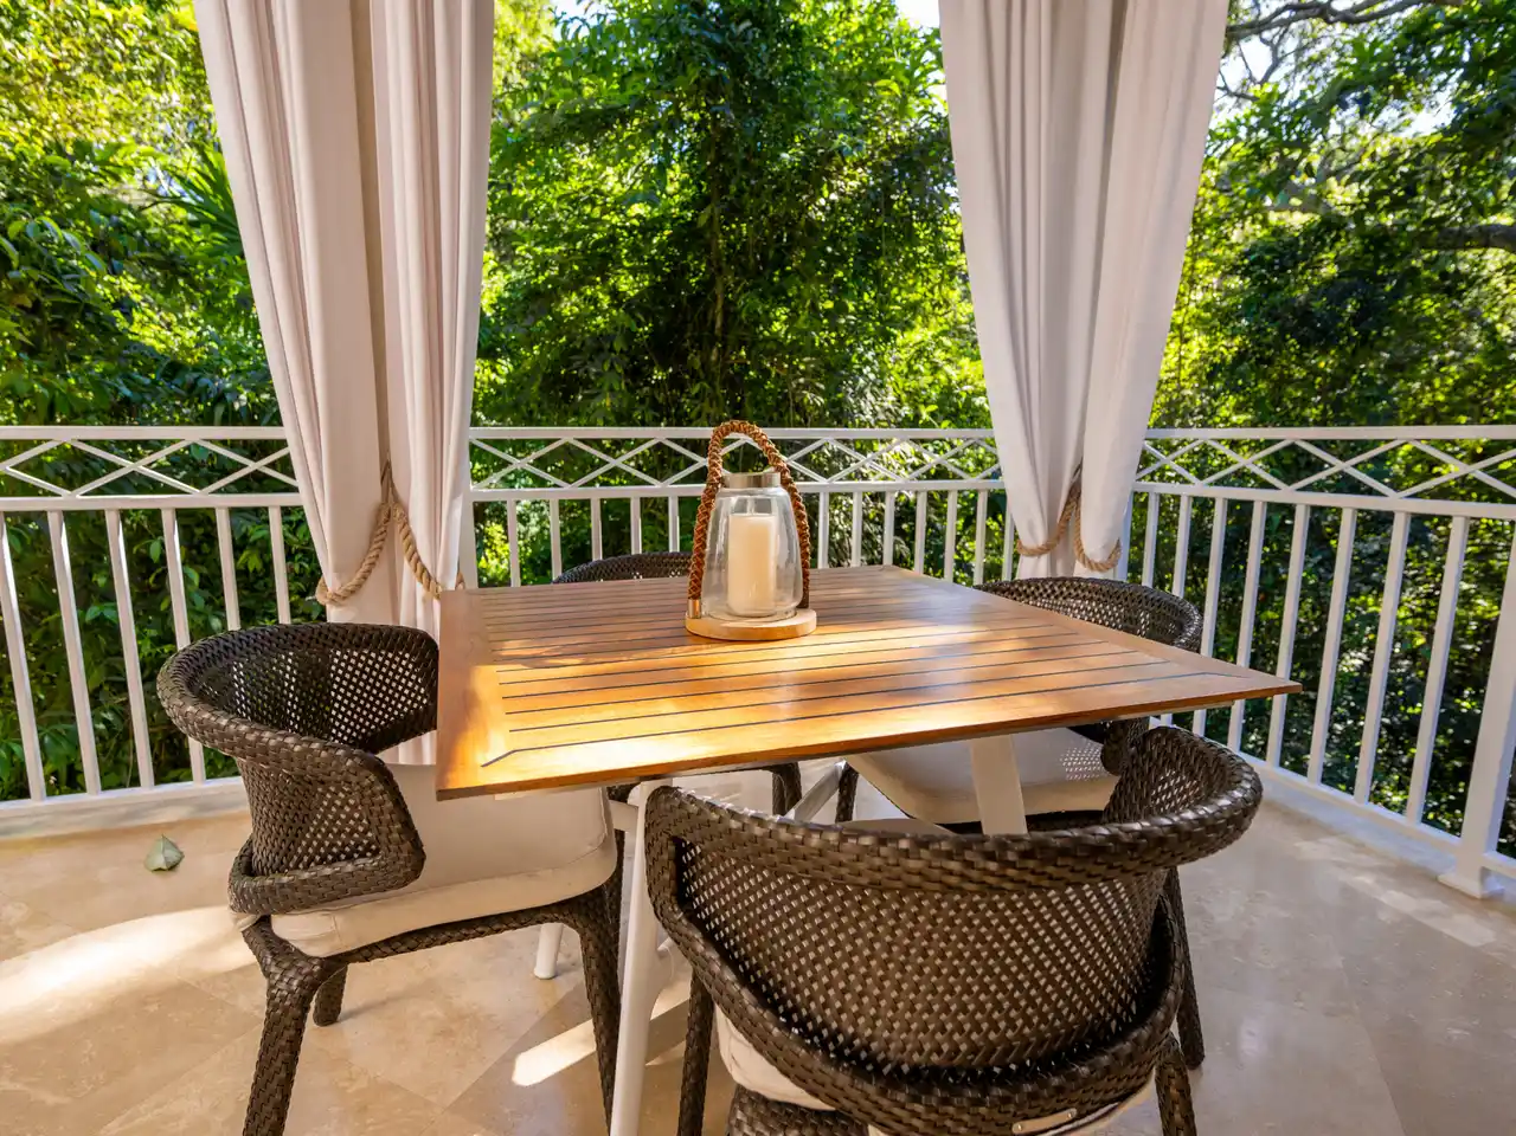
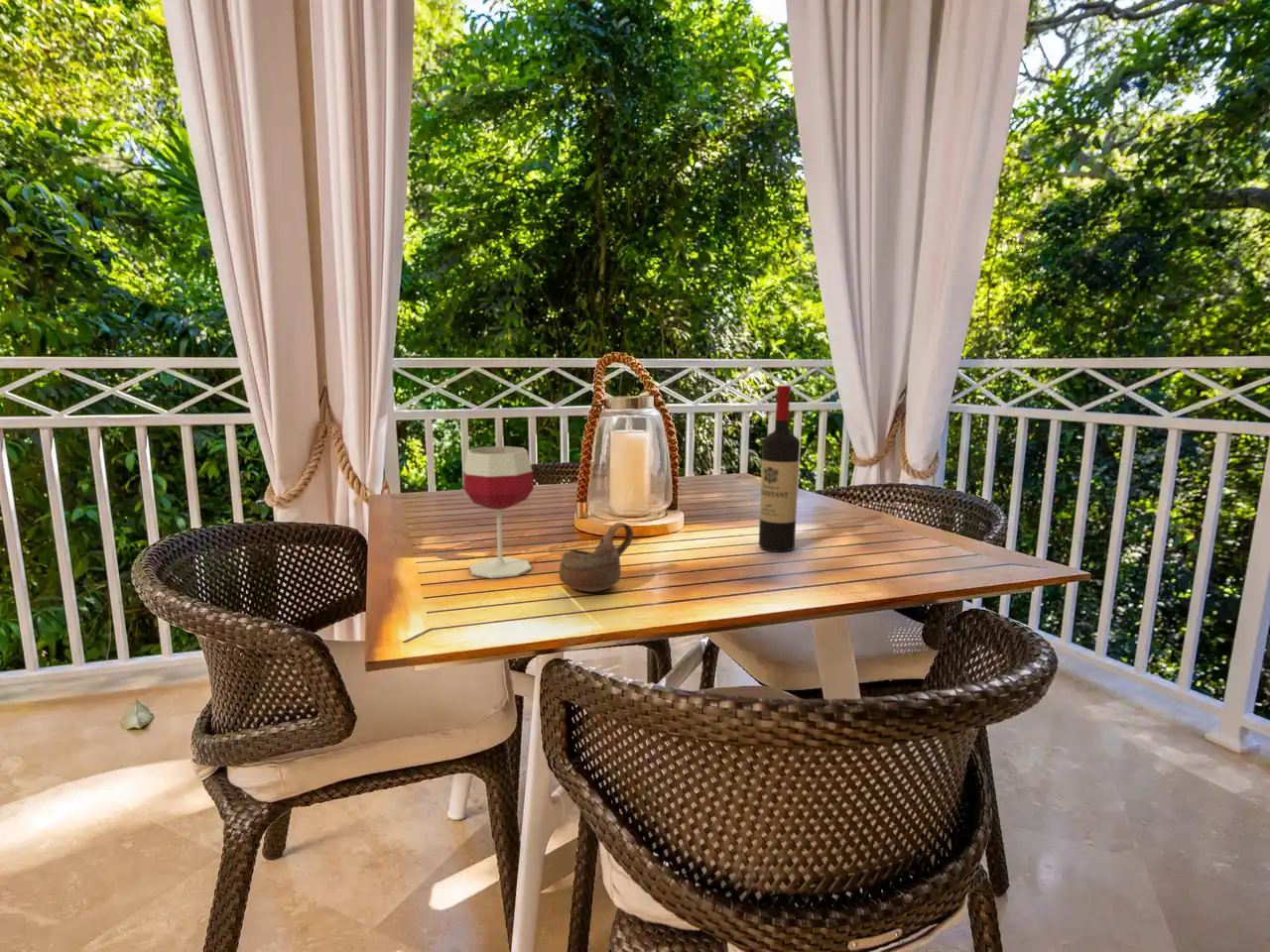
+ cup (598, 558)
+ wine bottle (780, 468)
+ wineglass (498, 510)
